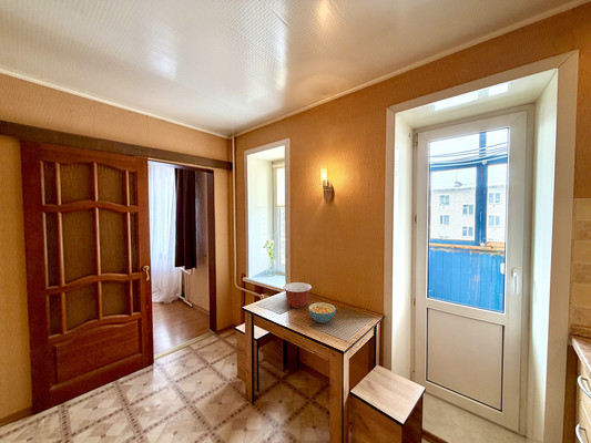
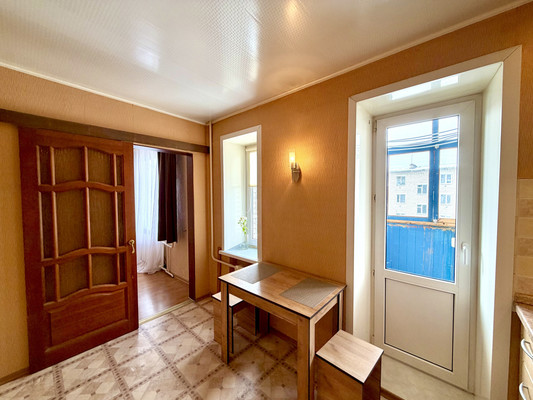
- cereal bowl (322, 313)
- mixing bowl (297, 296)
